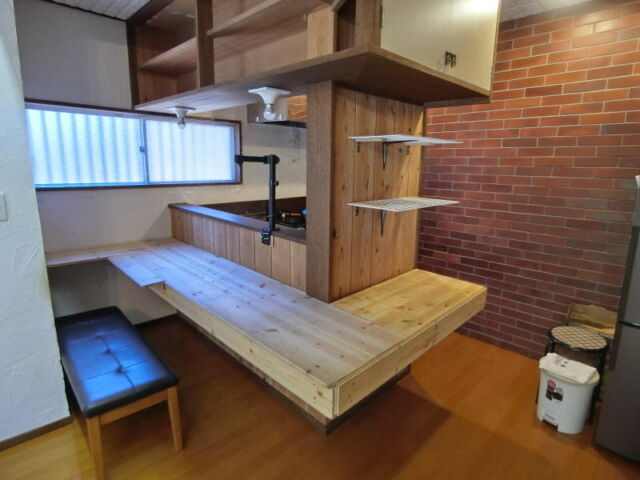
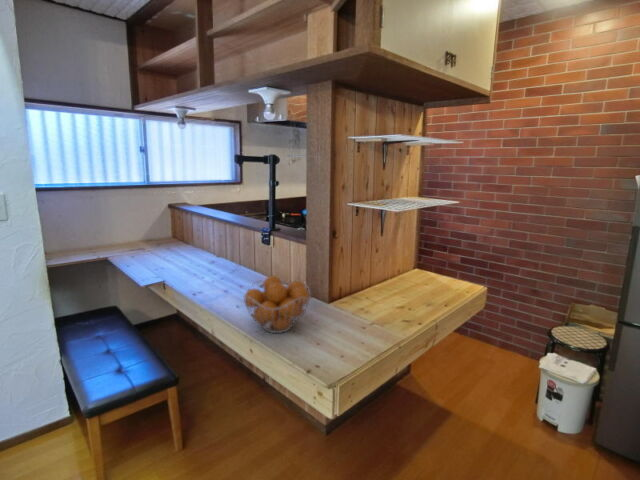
+ fruit basket (277, 303)
